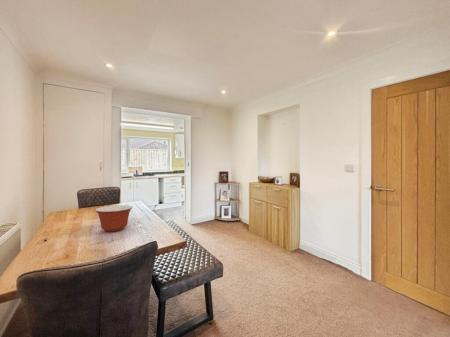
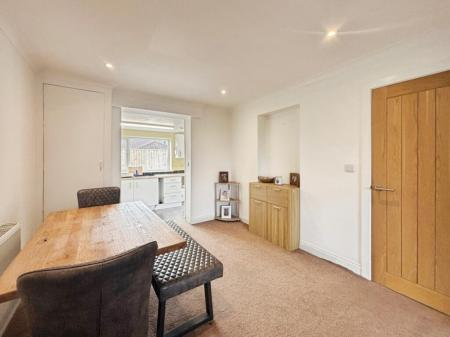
- mixing bowl (114, 218)
